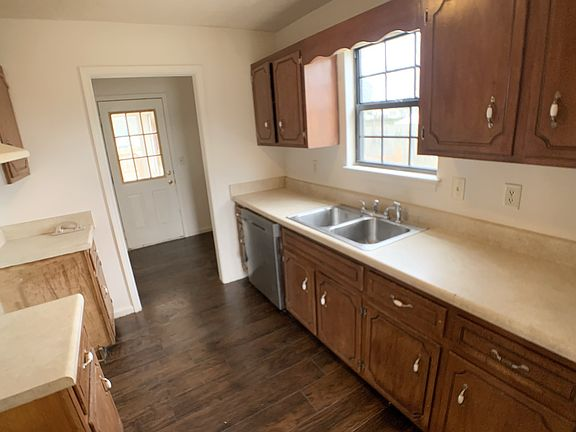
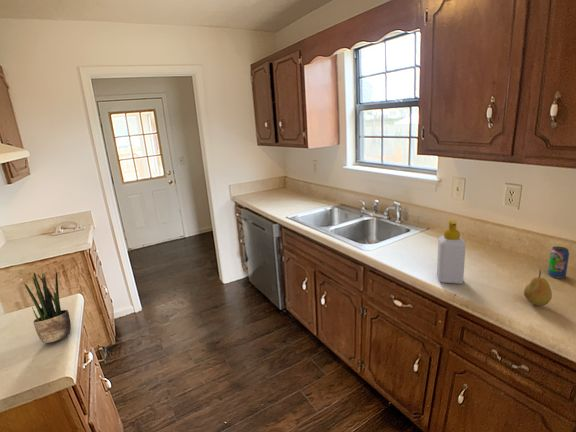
+ soap bottle (451, 250)
+ potted plant (48, 304)
+ beverage can (558, 261)
+ fruit (538, 289)
